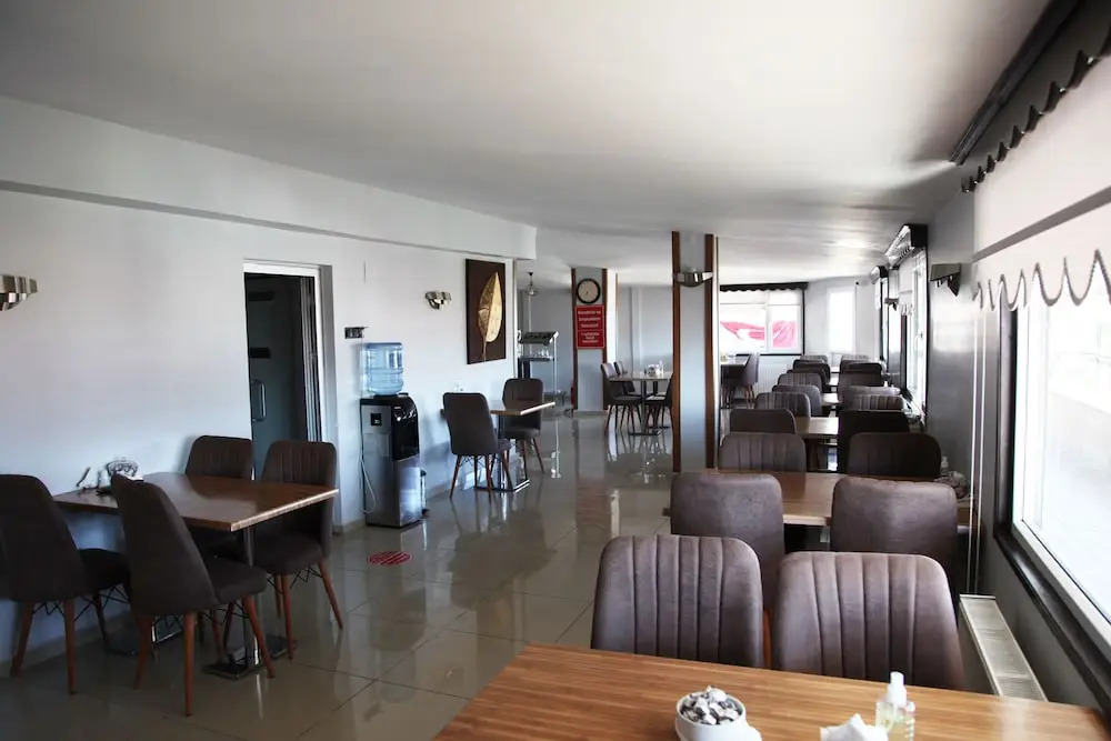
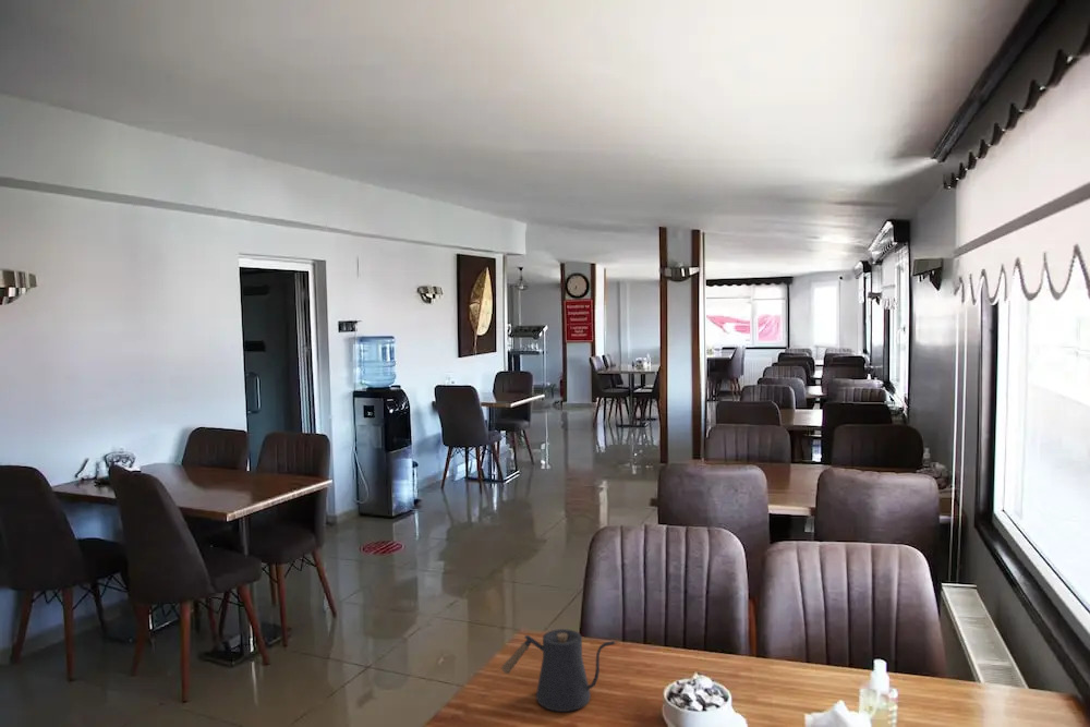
+ kettle (558, 666)
